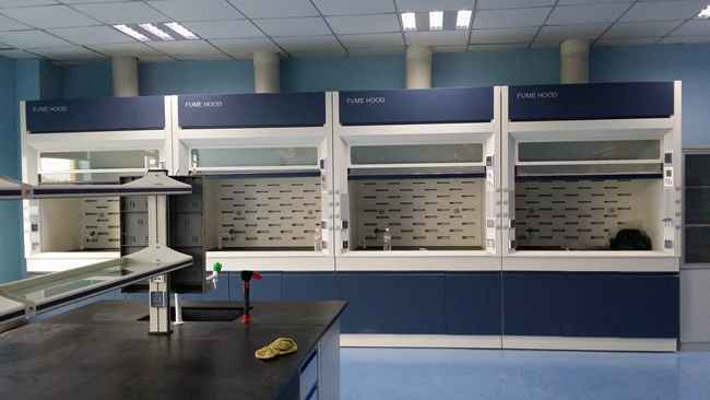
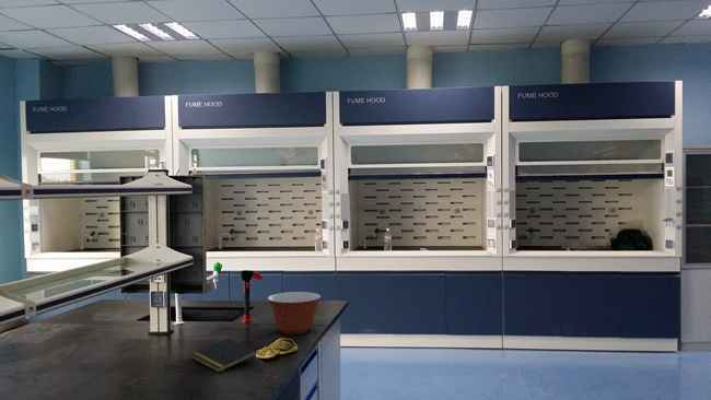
+ mixing bowl (294, 314)
+ notepad (223, 354)
